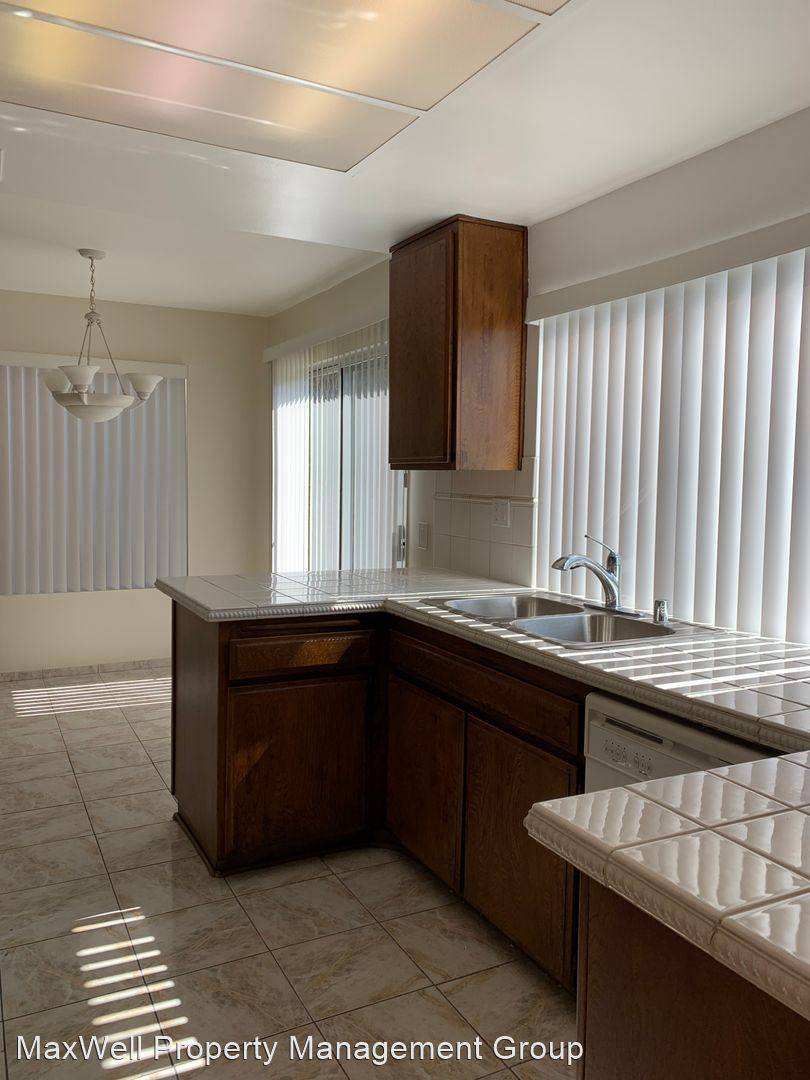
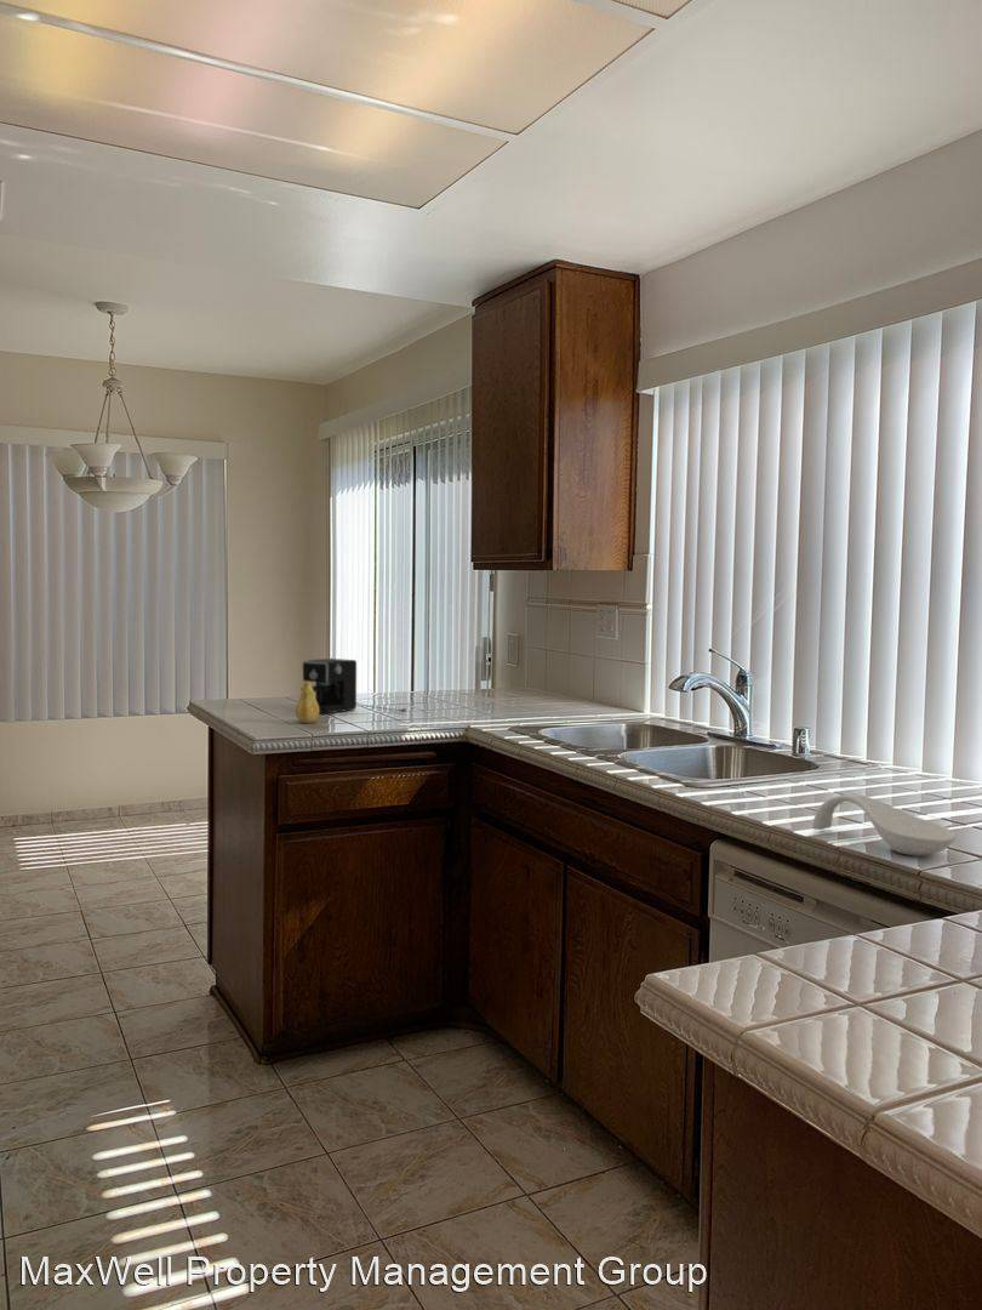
+ fruit (307, 700)
+ spoon rest (881, 821)
+ coffee maker (352, 687)
